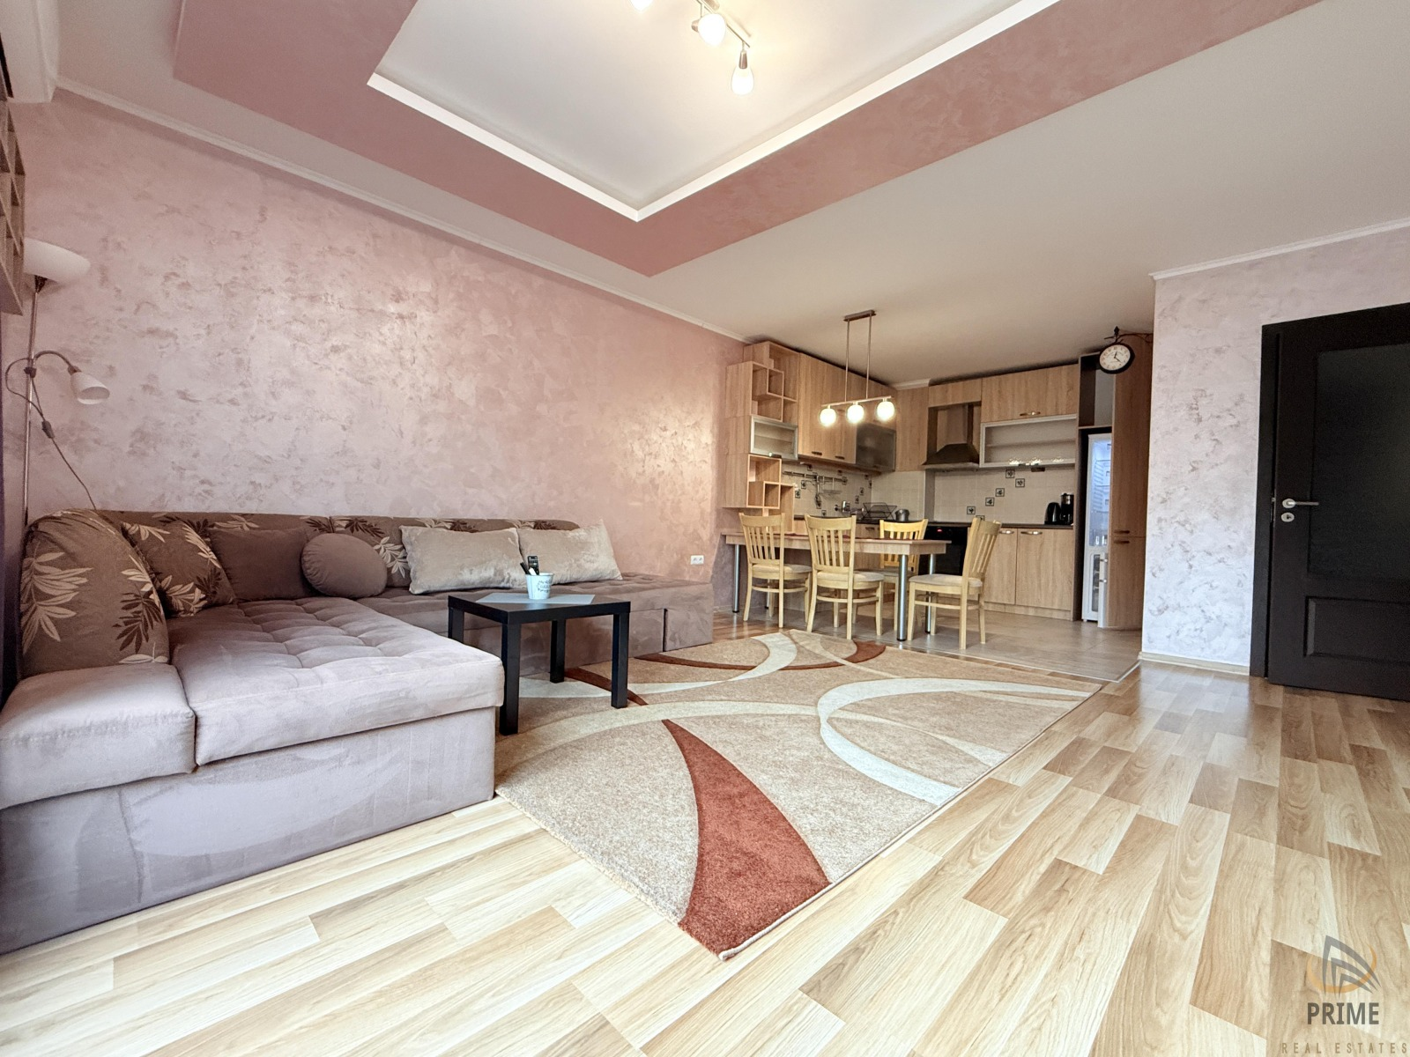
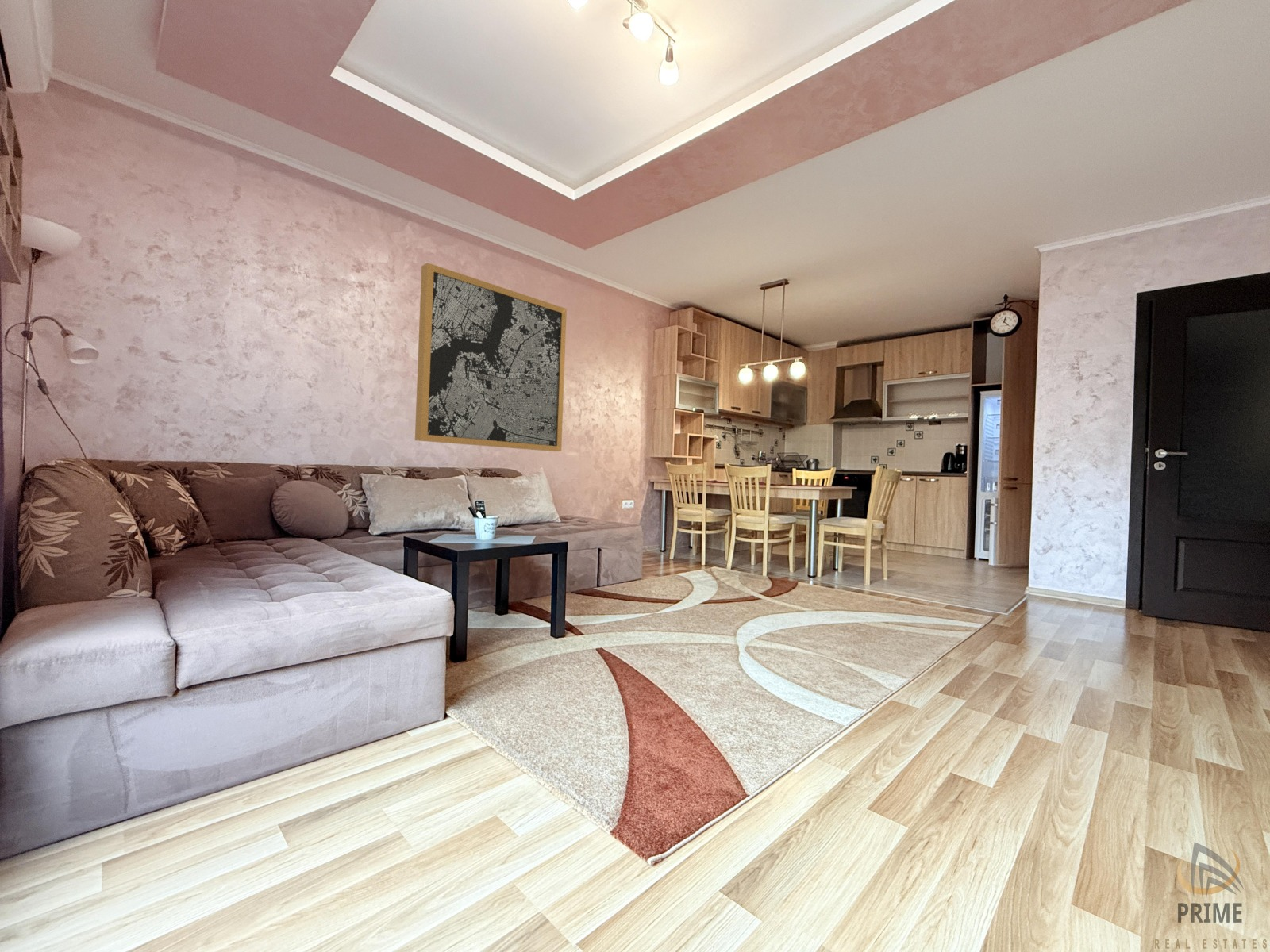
+ wall art (498, 367)
